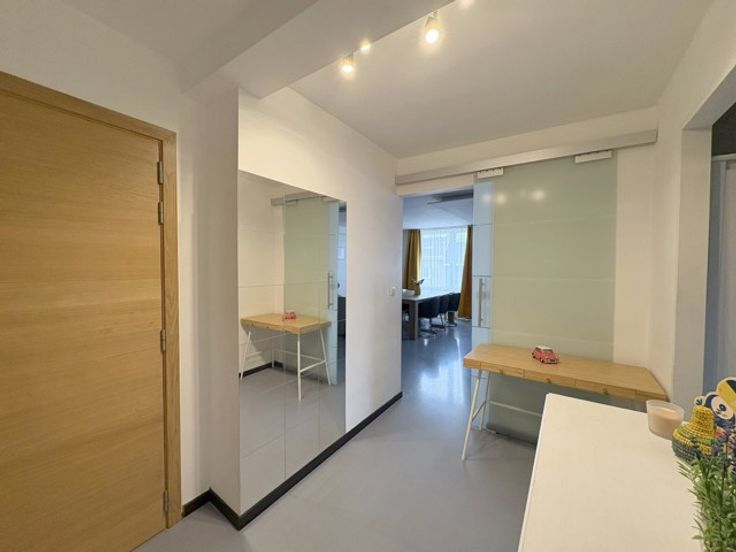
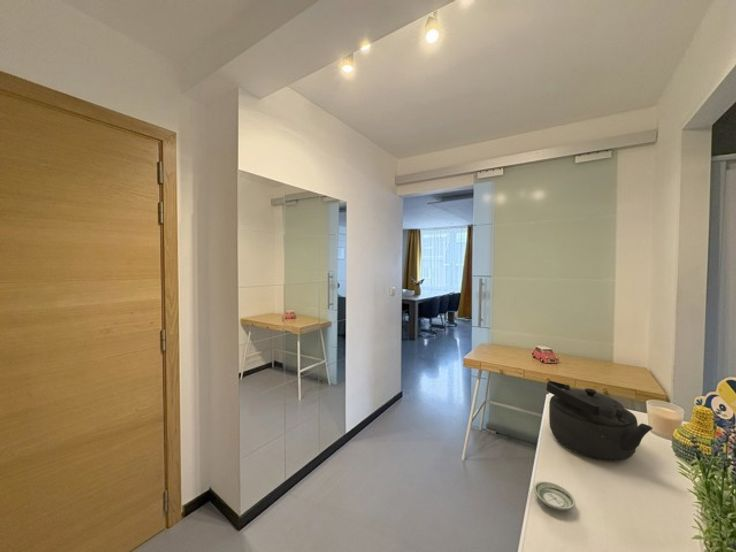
+ kettle (591, 417)
+ saucer (553, 497)
